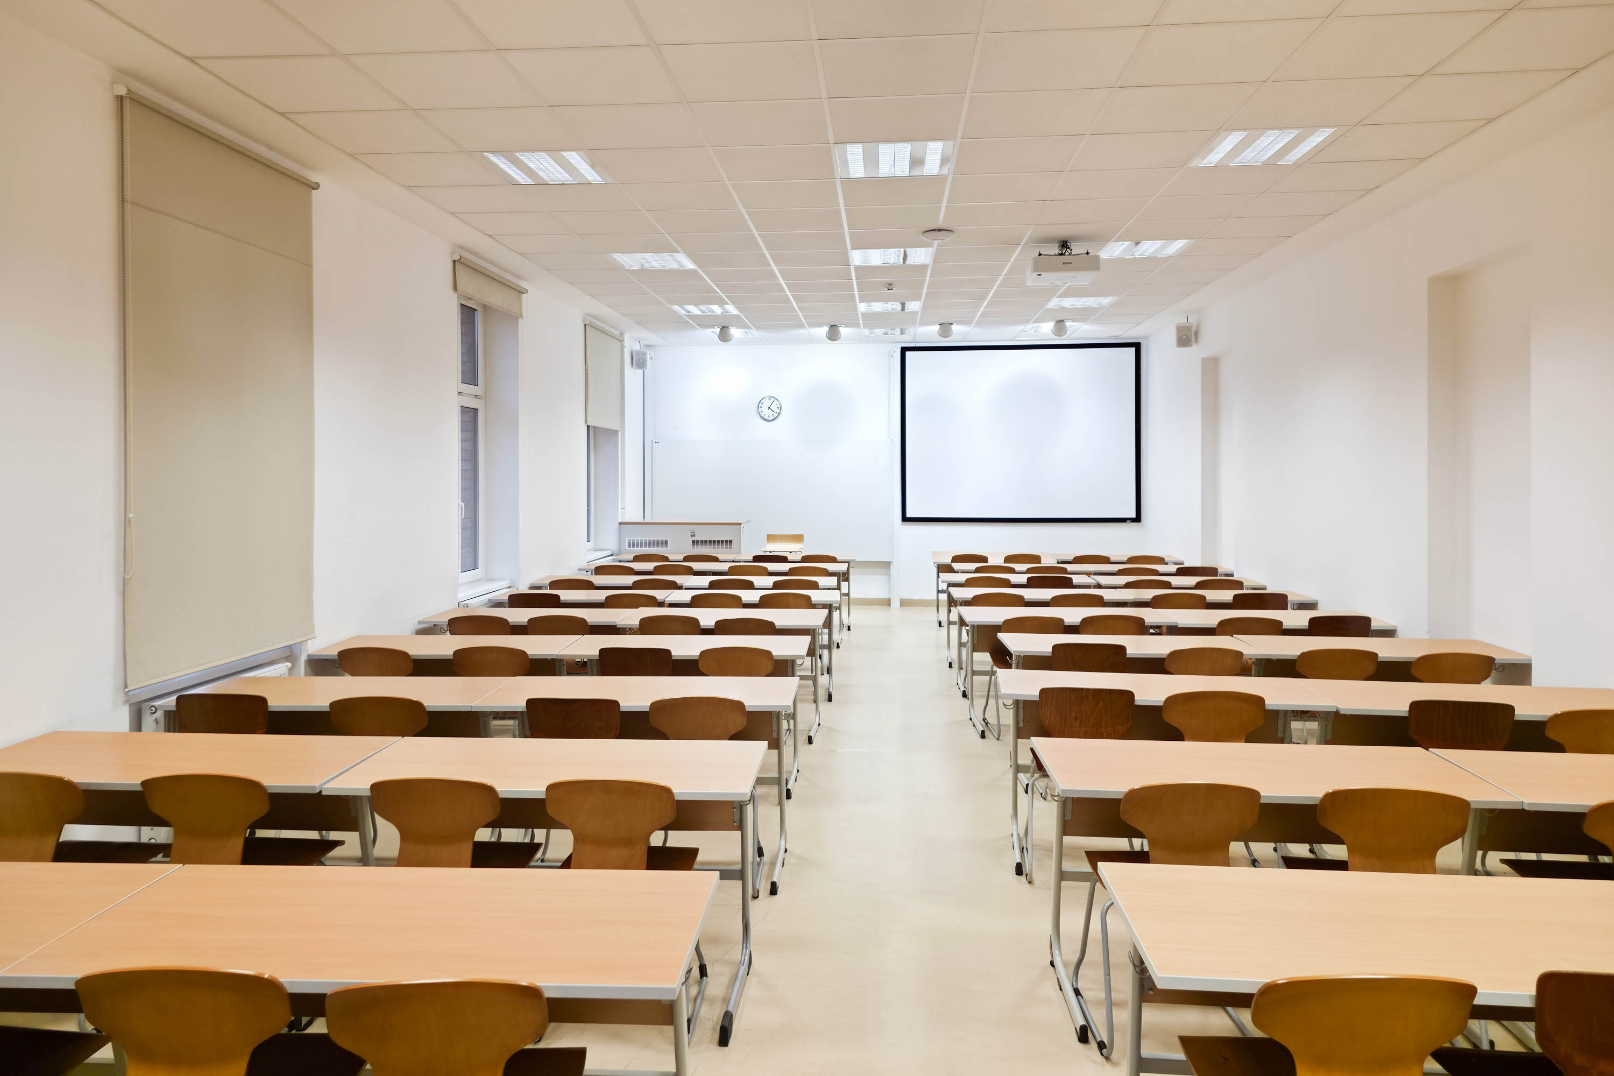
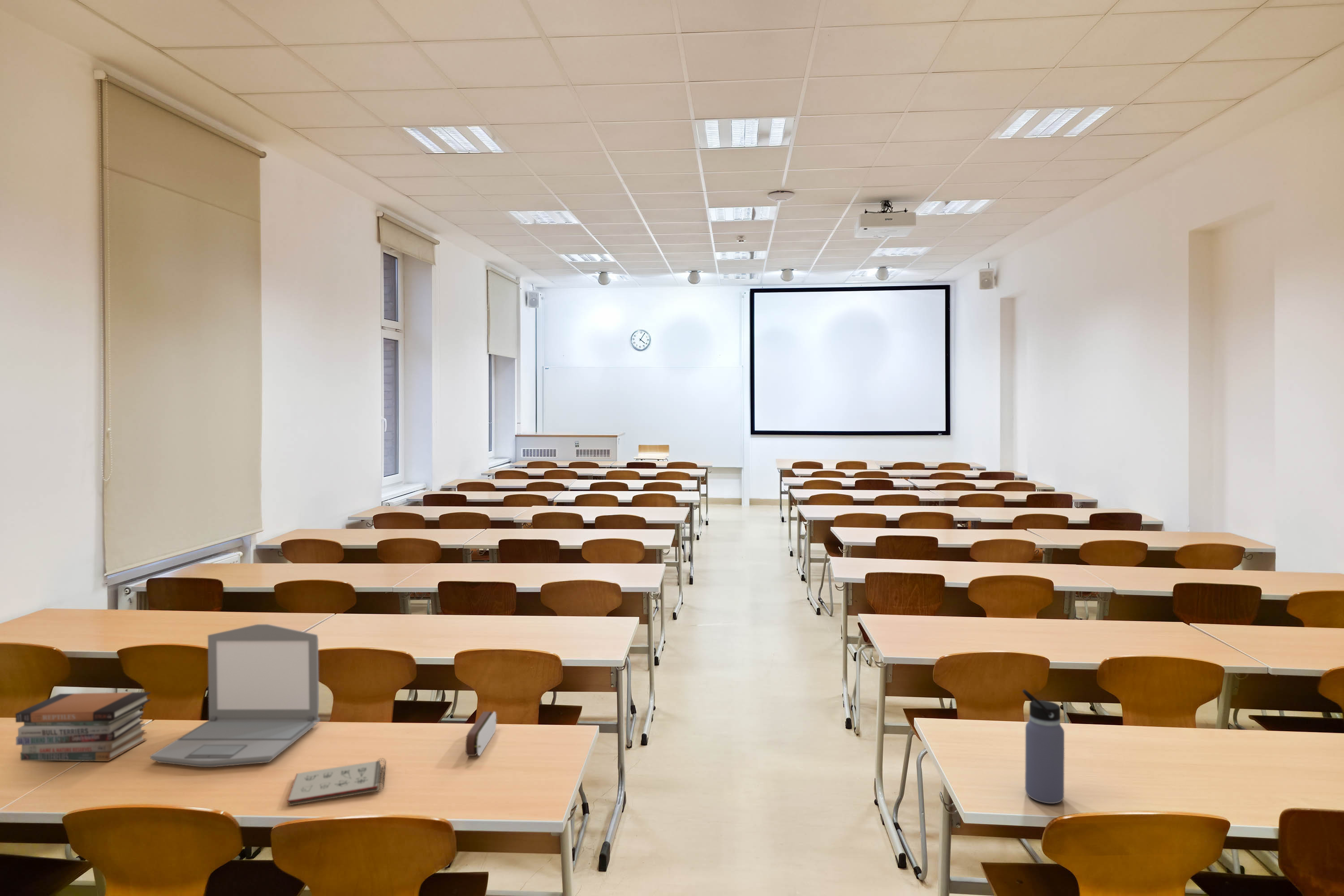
+ book stack (84, 726)
+ notepad (338, 780)
+ laptop (236, 691)
+ water bottle (1042, 743)
+ pencil case (482, 732)
